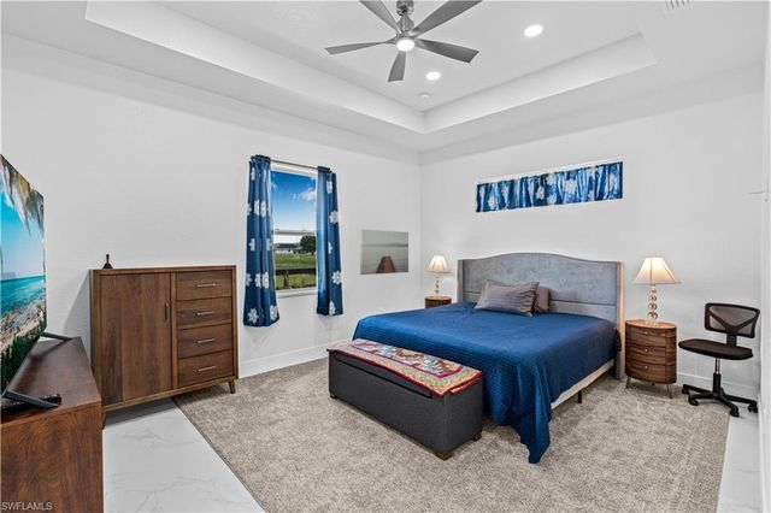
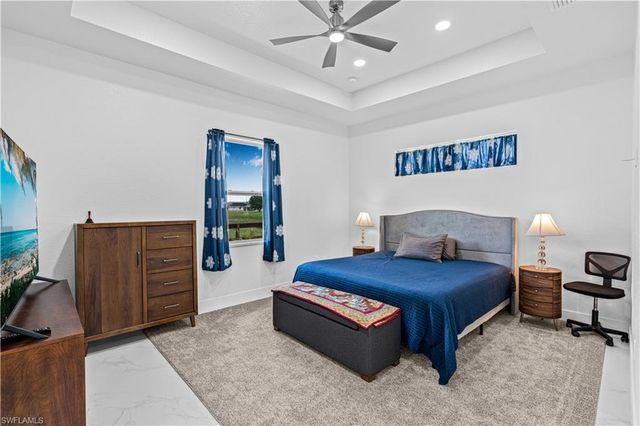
- wall art (386, 252)
